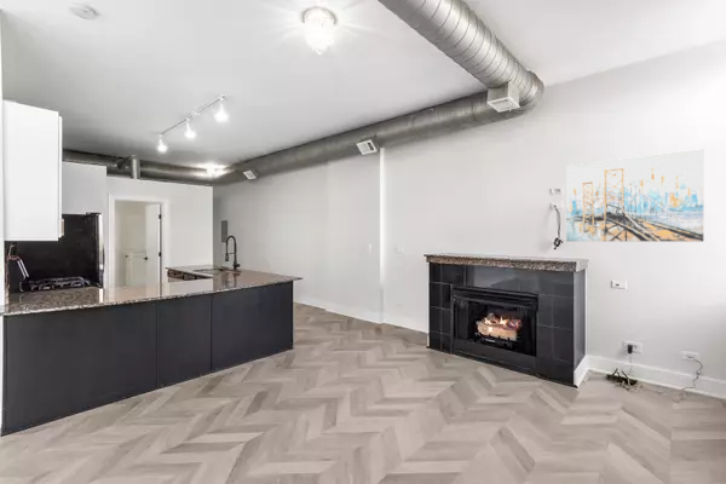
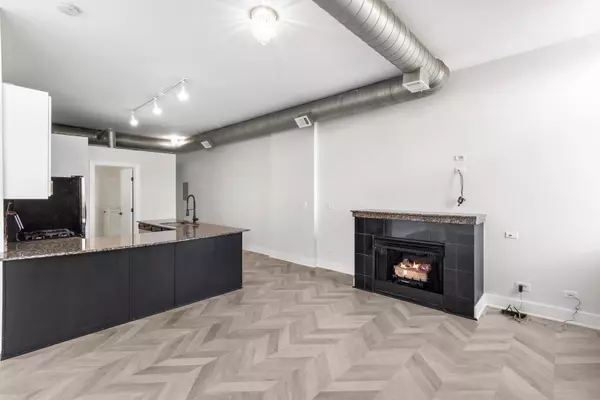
- wall art (628, 200)
